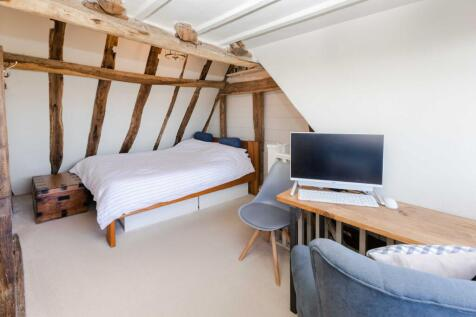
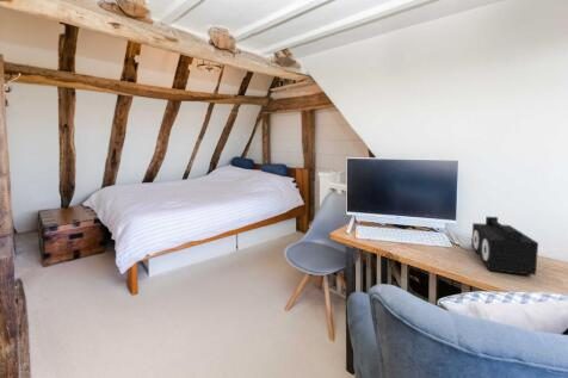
+ speaker (500, 241)
